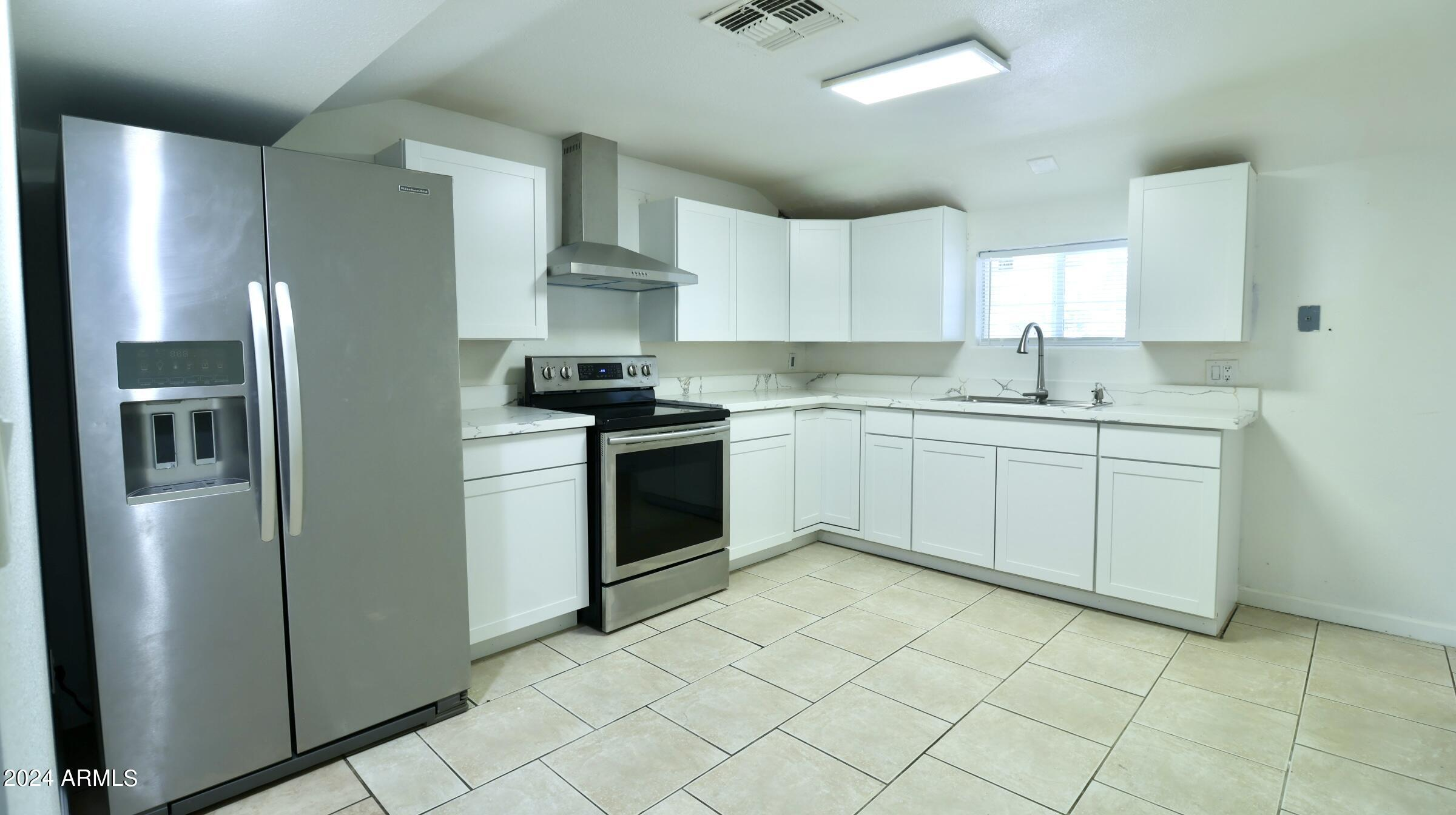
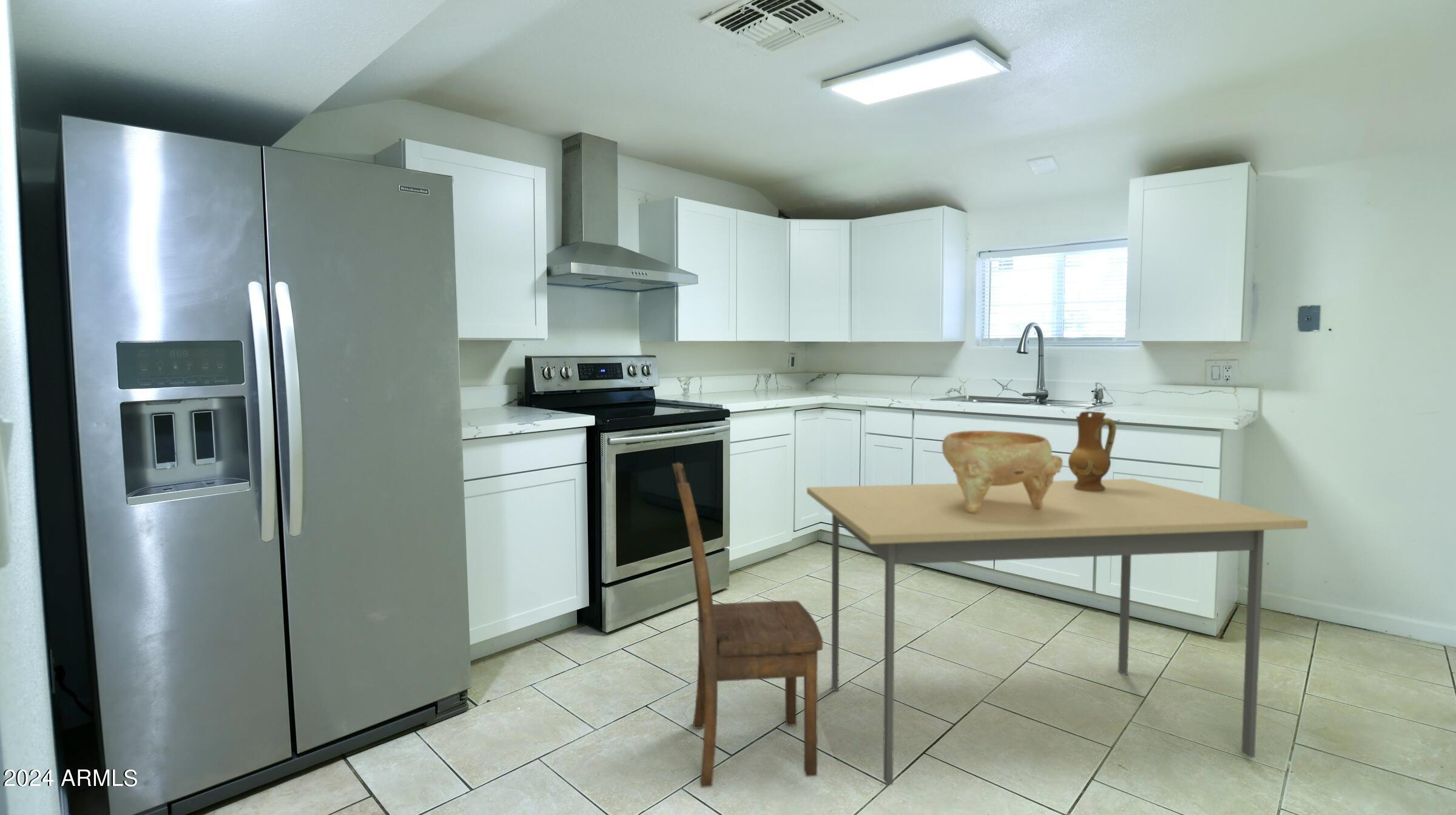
+ dining table (1023, 559)
+ decorative bowl (989, 470)
+ ceramic jug (1091, 449)
+ dining chair (746, 607)
